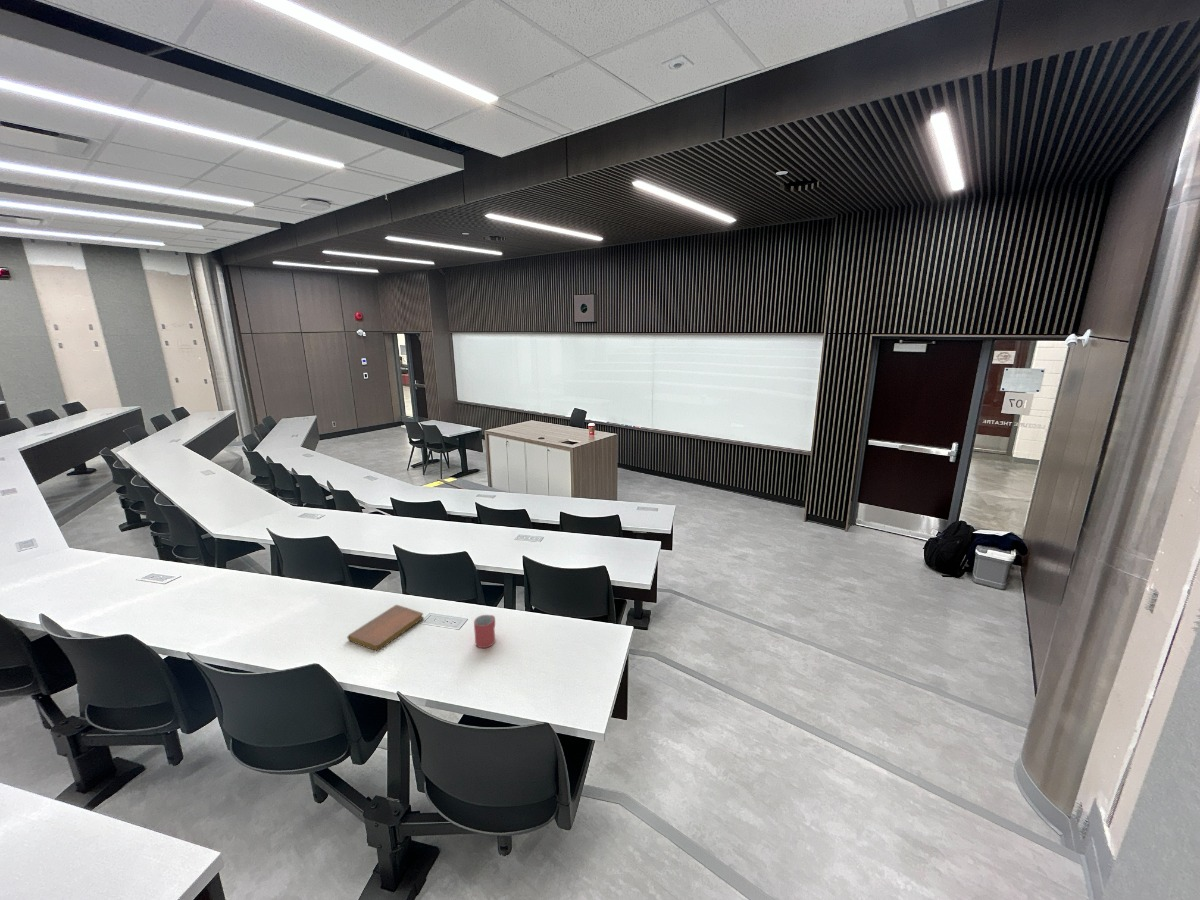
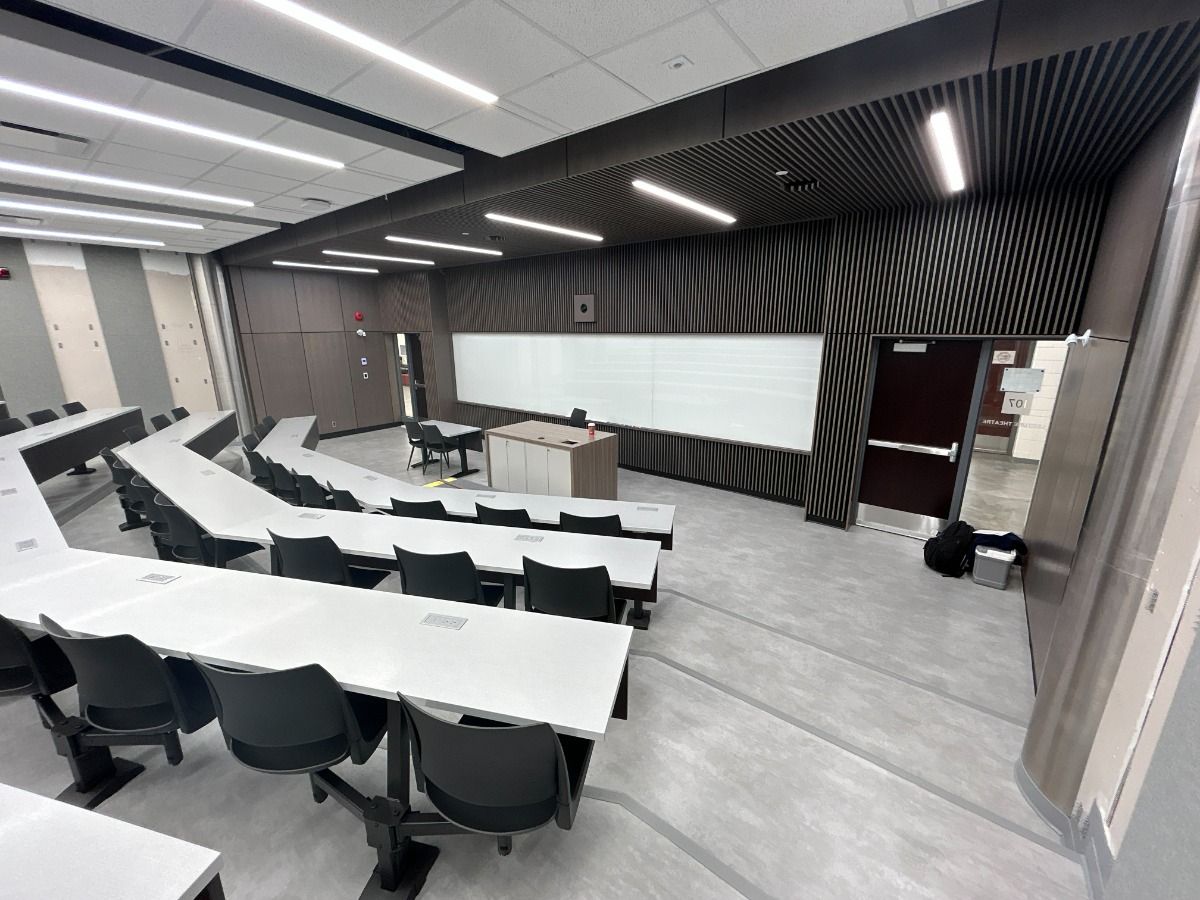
- notebook (387, 626)
- mug (486, 628)
